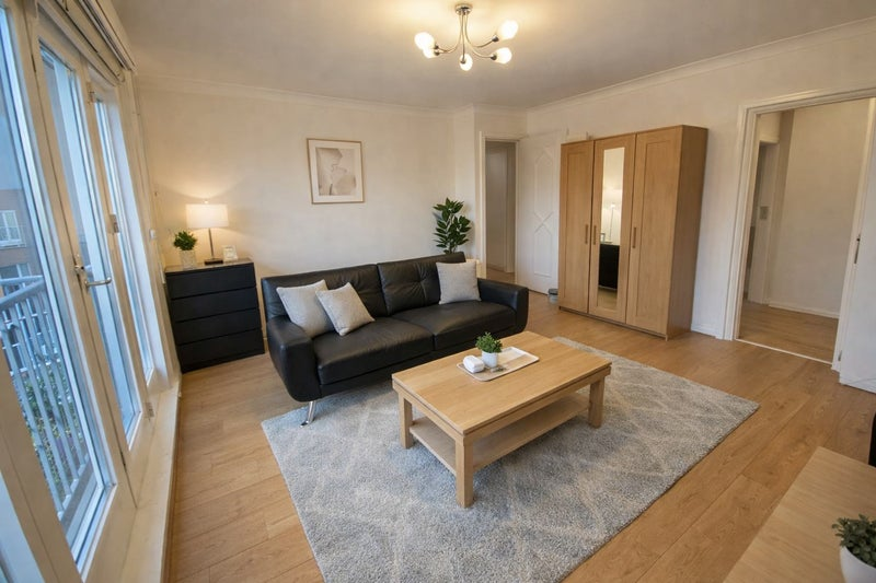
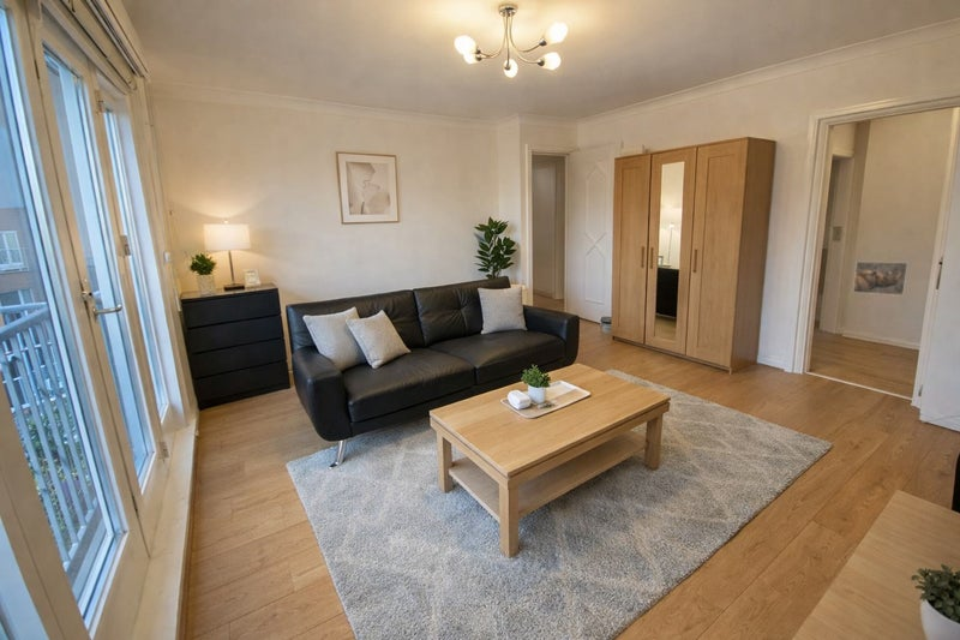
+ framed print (880, 277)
